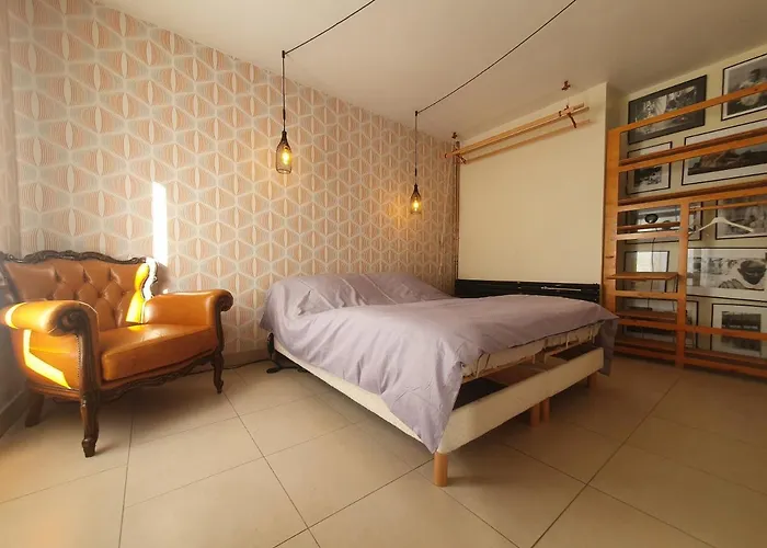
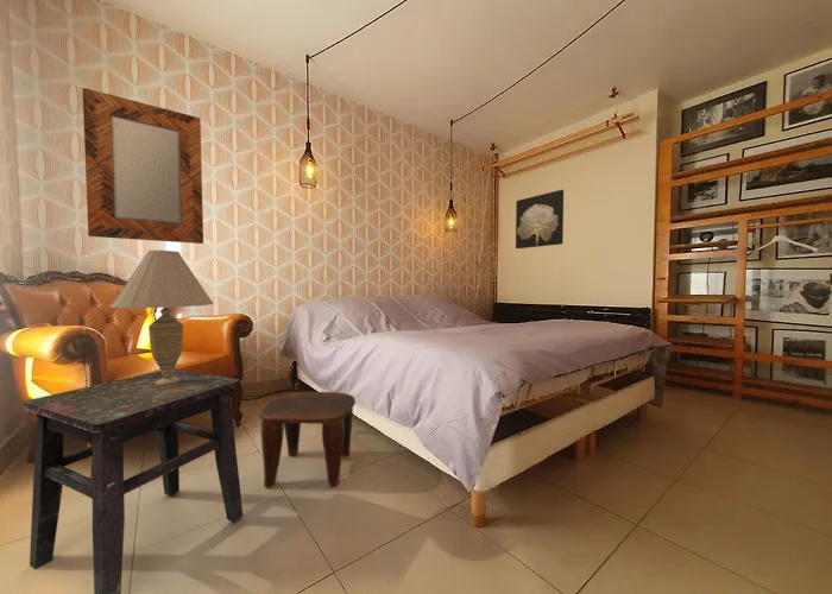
+ table lamp (165, 316)
+ stool (300, 430)
+ side table (147, 469)
+ wall art (537, 221)
+ home mirror (149, 172)
